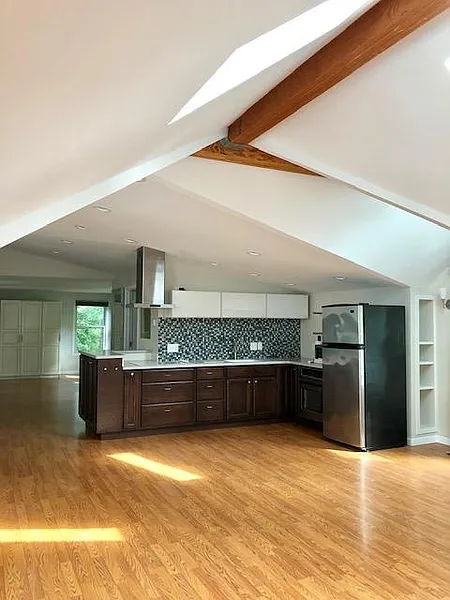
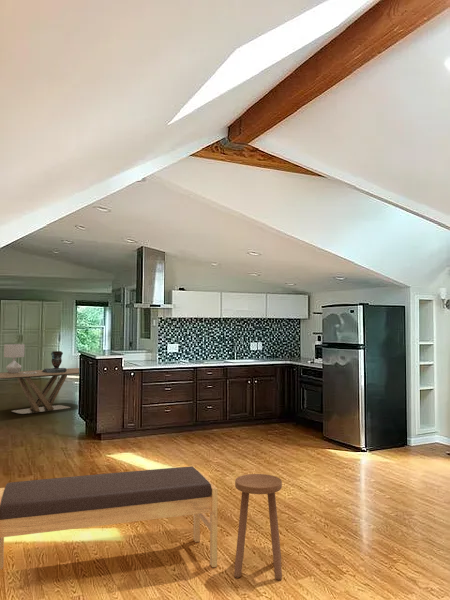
+ decorative urn (56, 361)
+ stool (270, 524)
+ lamp (20, 356)
+ bench (108, 524)
+ dining table (43, 390)
